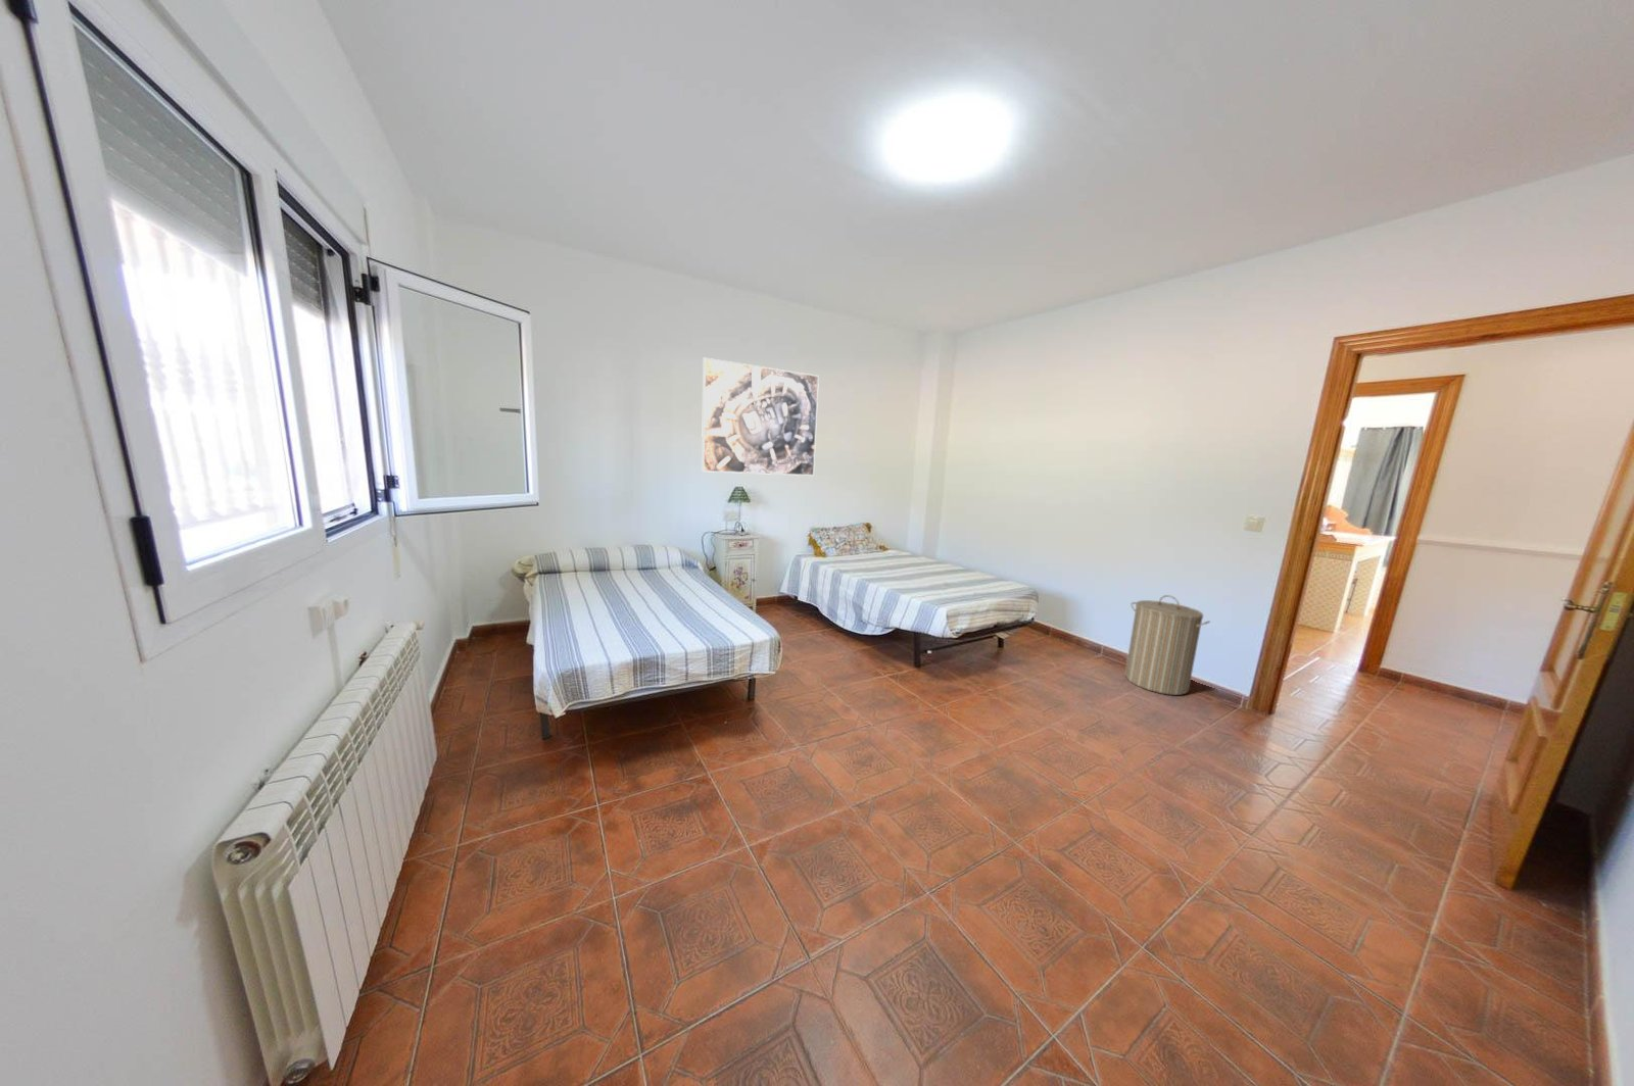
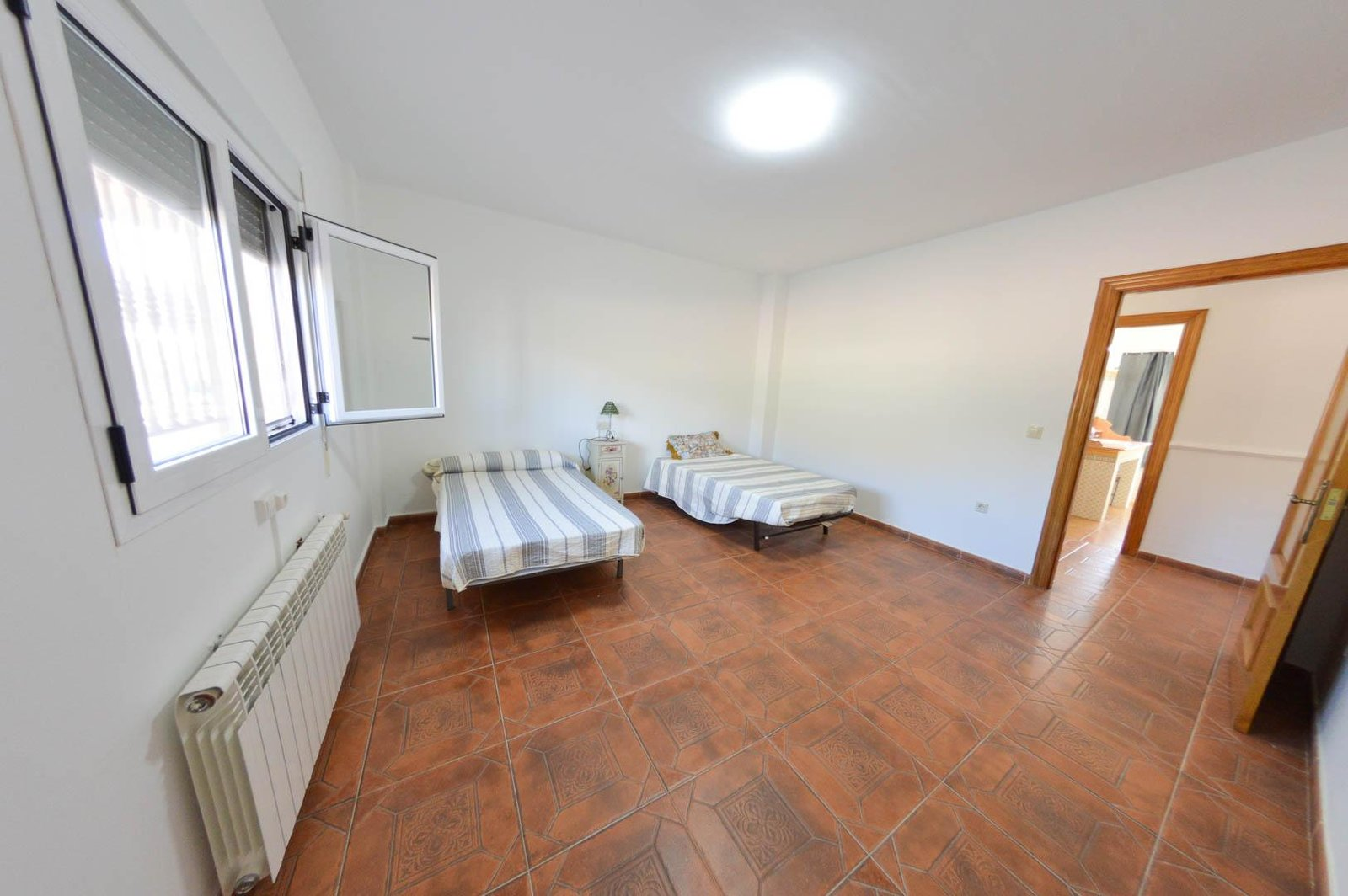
- laundry hamper (1164, 640)
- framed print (762, 422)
